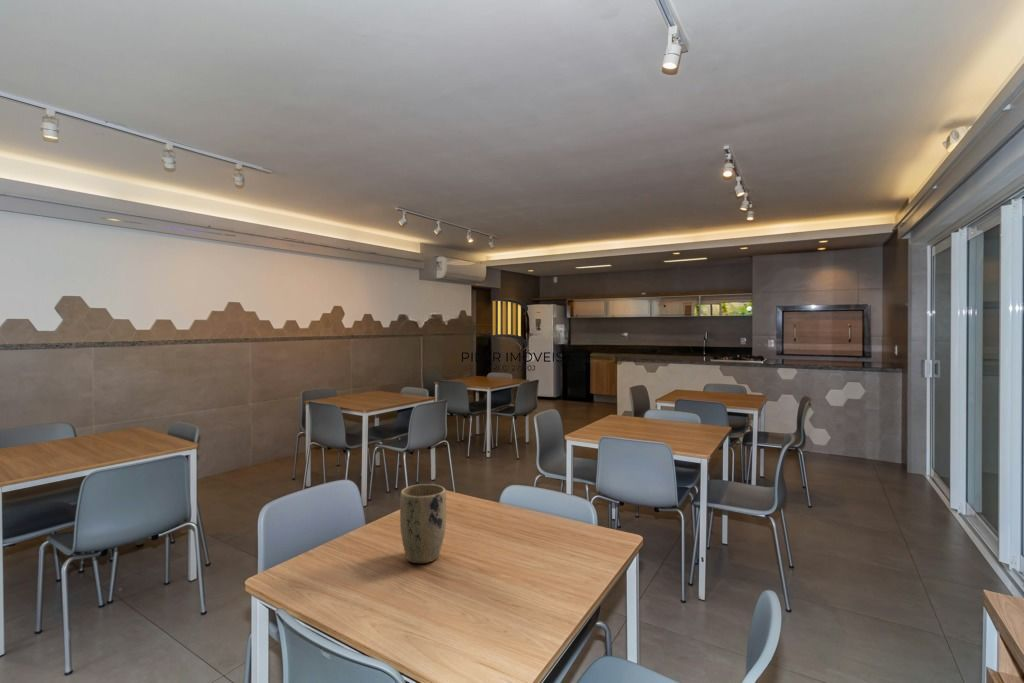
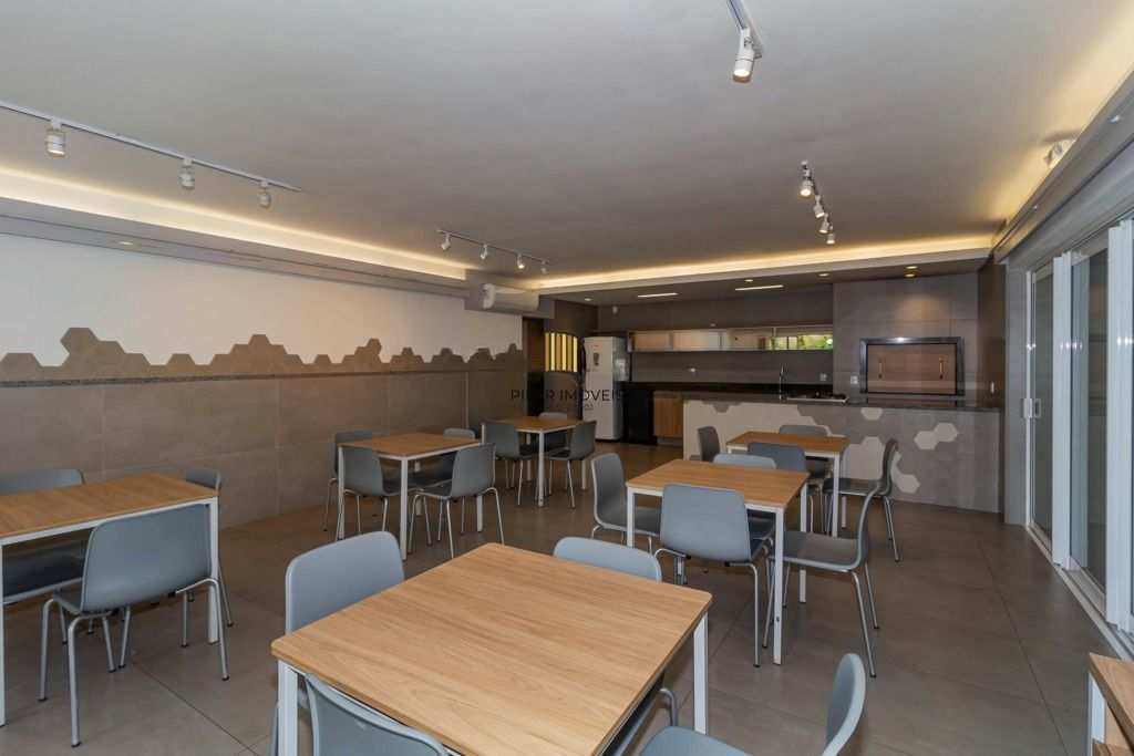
- plant pot (423, 523)
